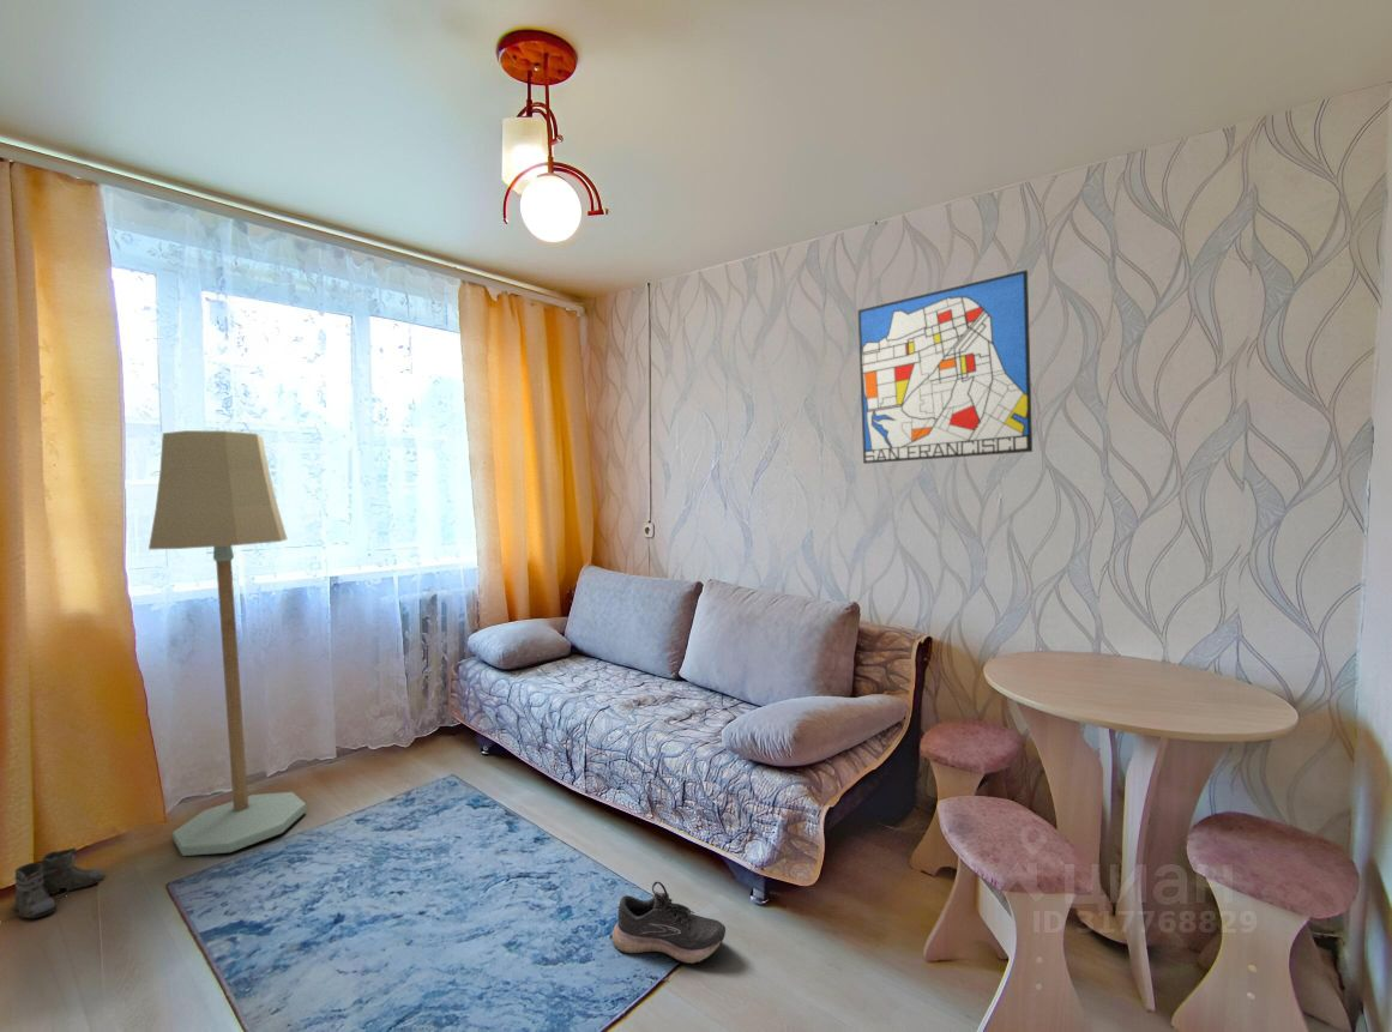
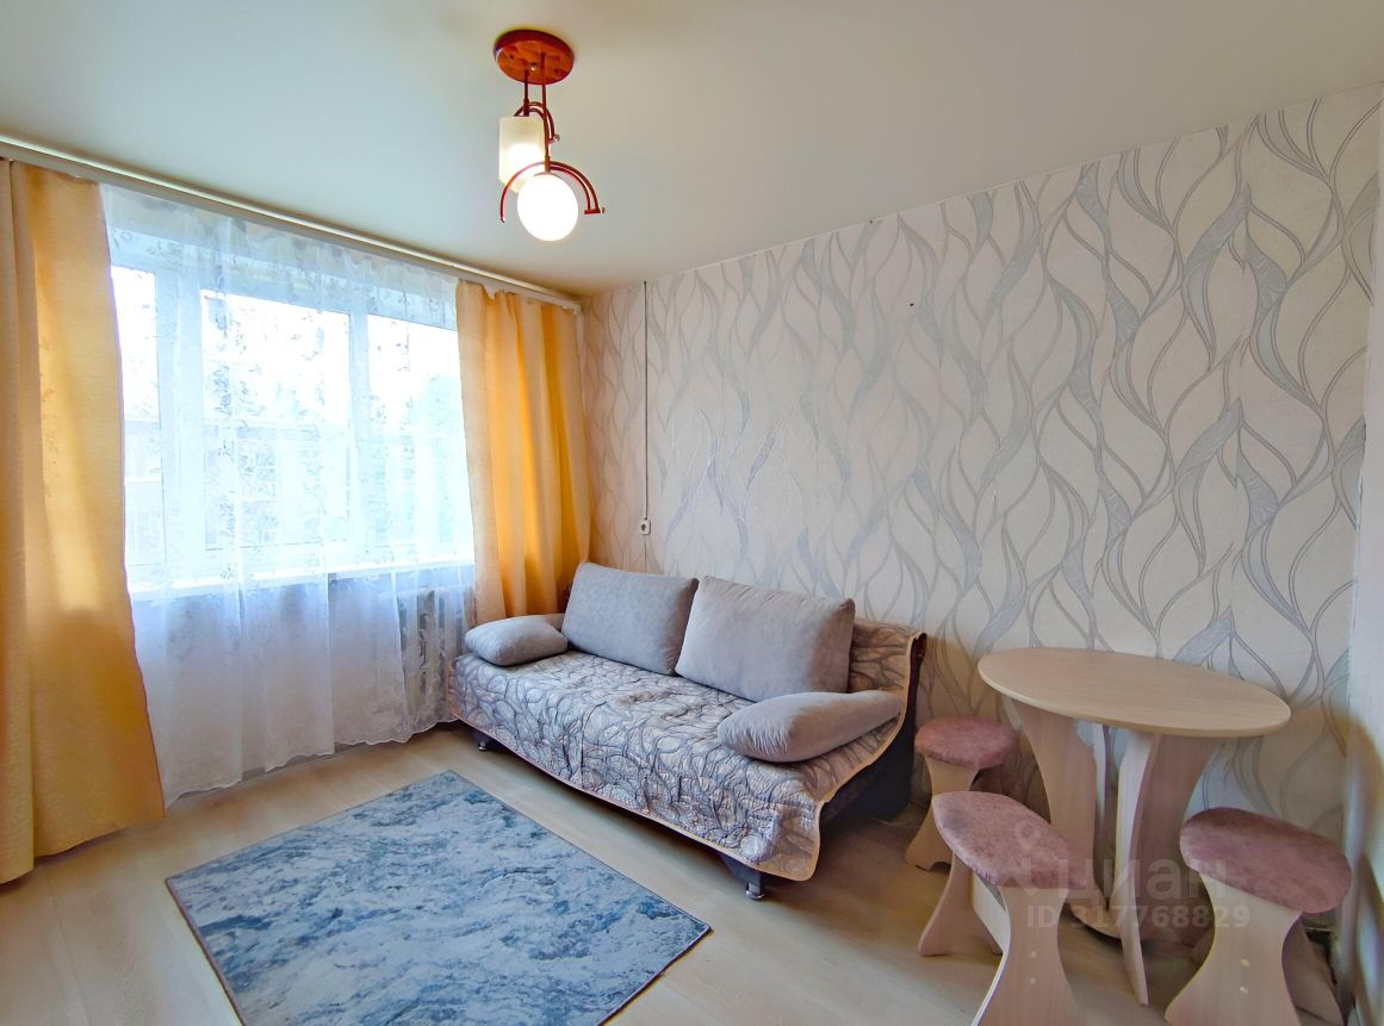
- wall art (938, 375)
- shoe (668, 912)
- floor lamp (228, 632)
- boots (52, 879)
